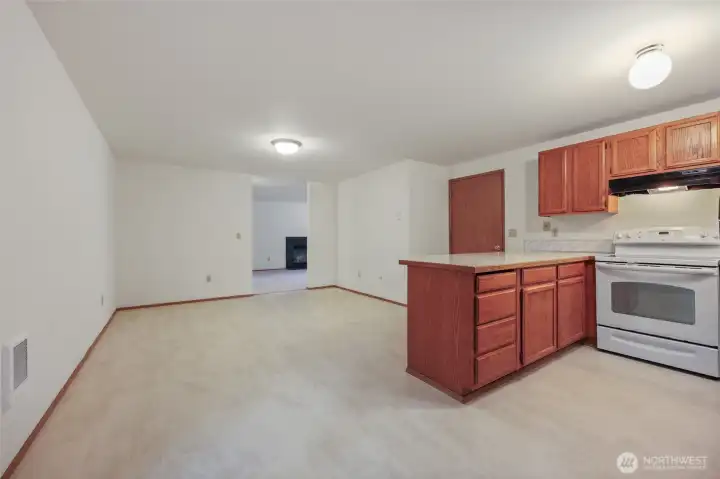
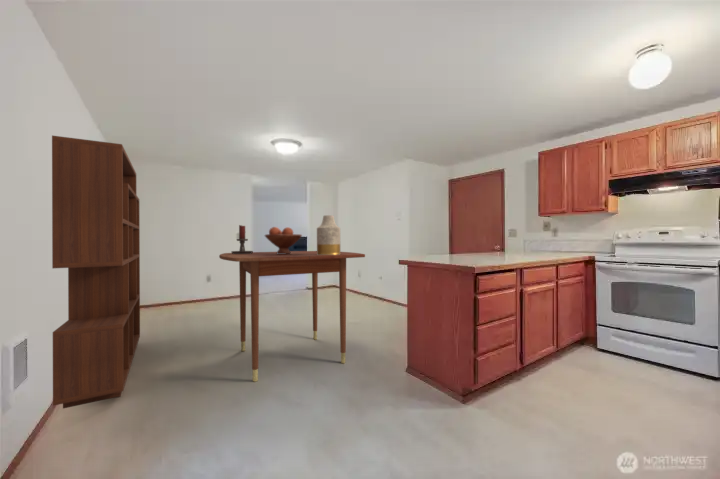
+ candle holder (242, 239)
+ bookshelf (107, 266)
+ fruit bowl (283, 240)
+ dining table (313, 304)
+ vase (328, 234)
